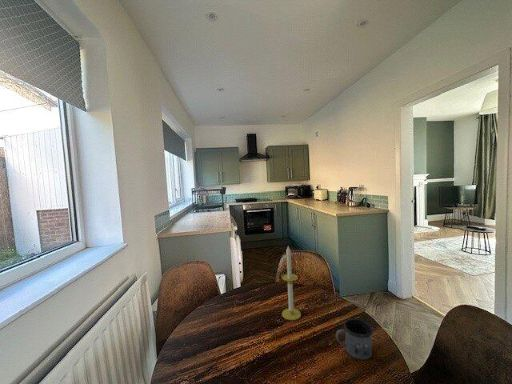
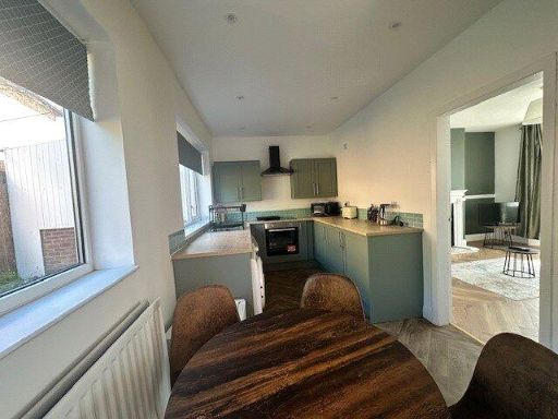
- mug (354, 339)
- candle (289, 280)
